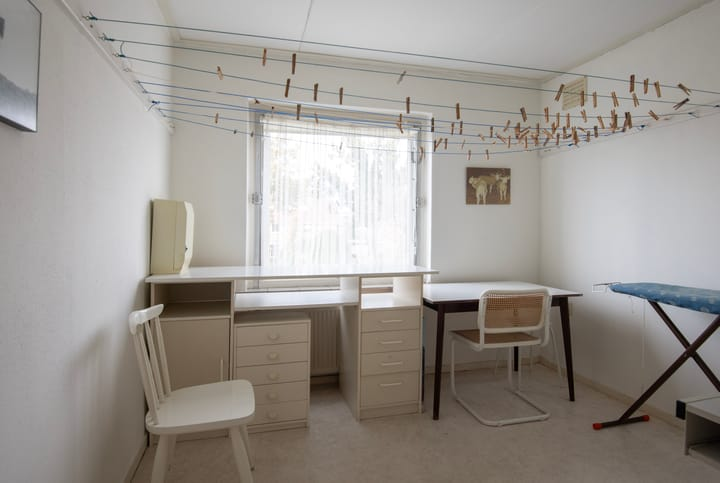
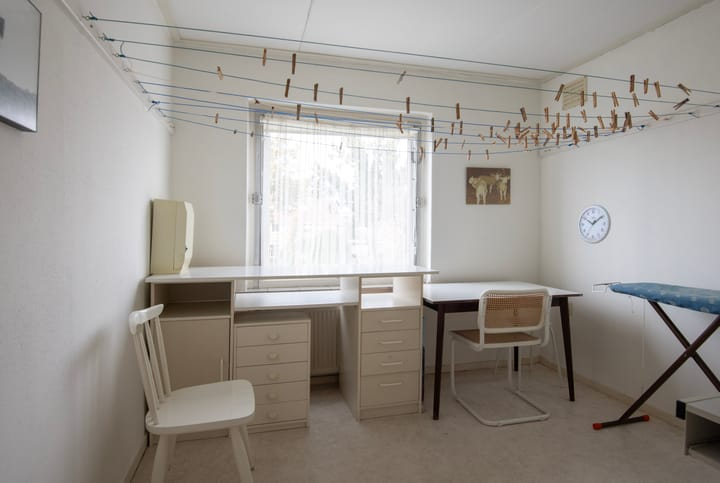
+ wall clock (593, 224)
